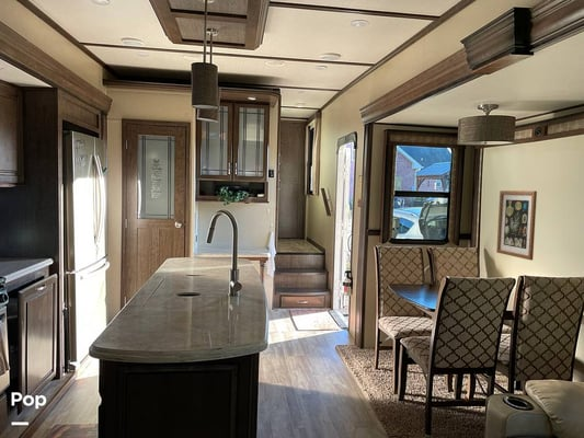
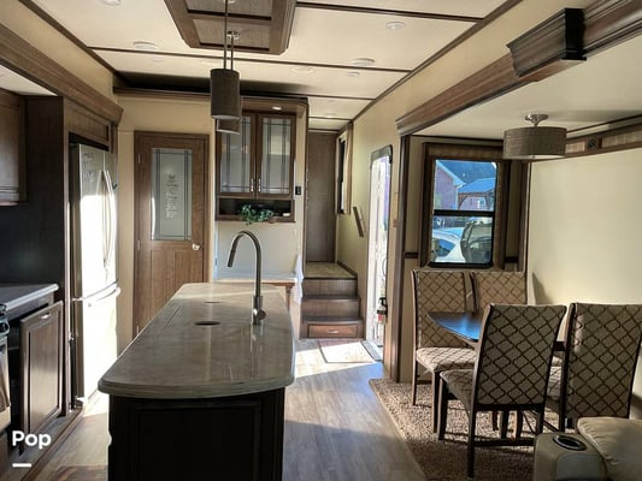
- wall art (515, 223)
